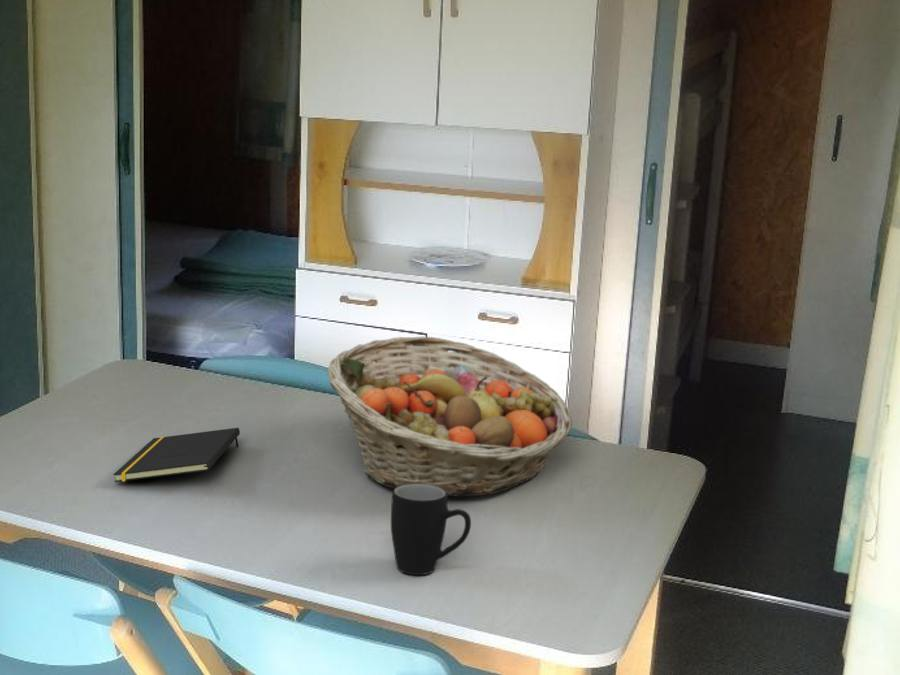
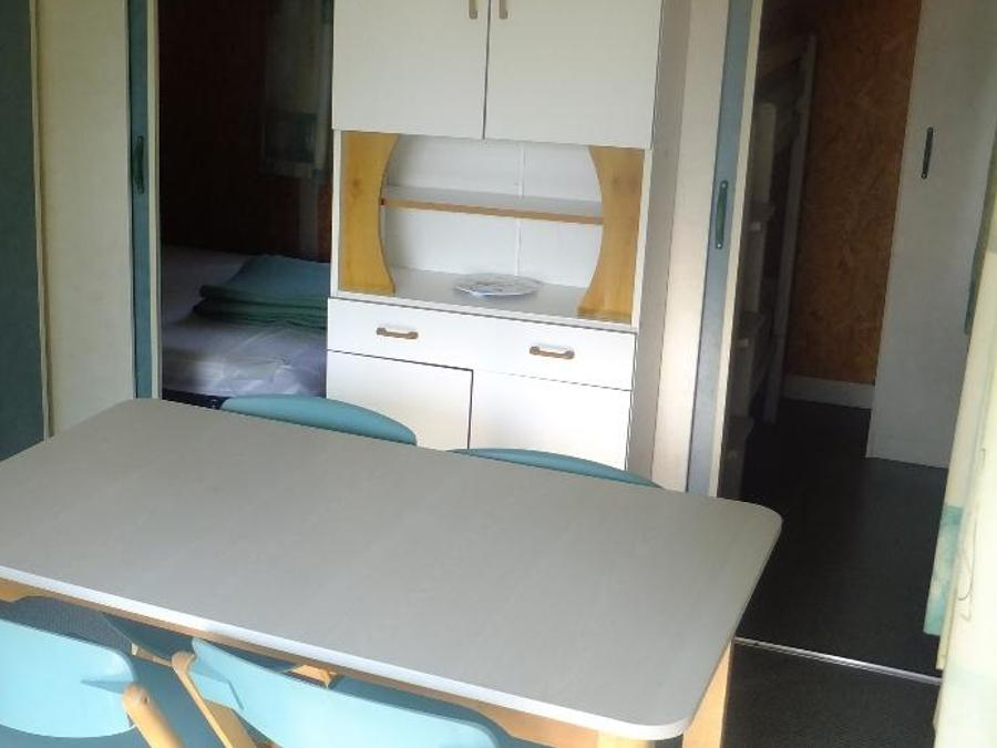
- fruit basket (450, 412)
- notepad (179, 453)
- mug (430, 532)
